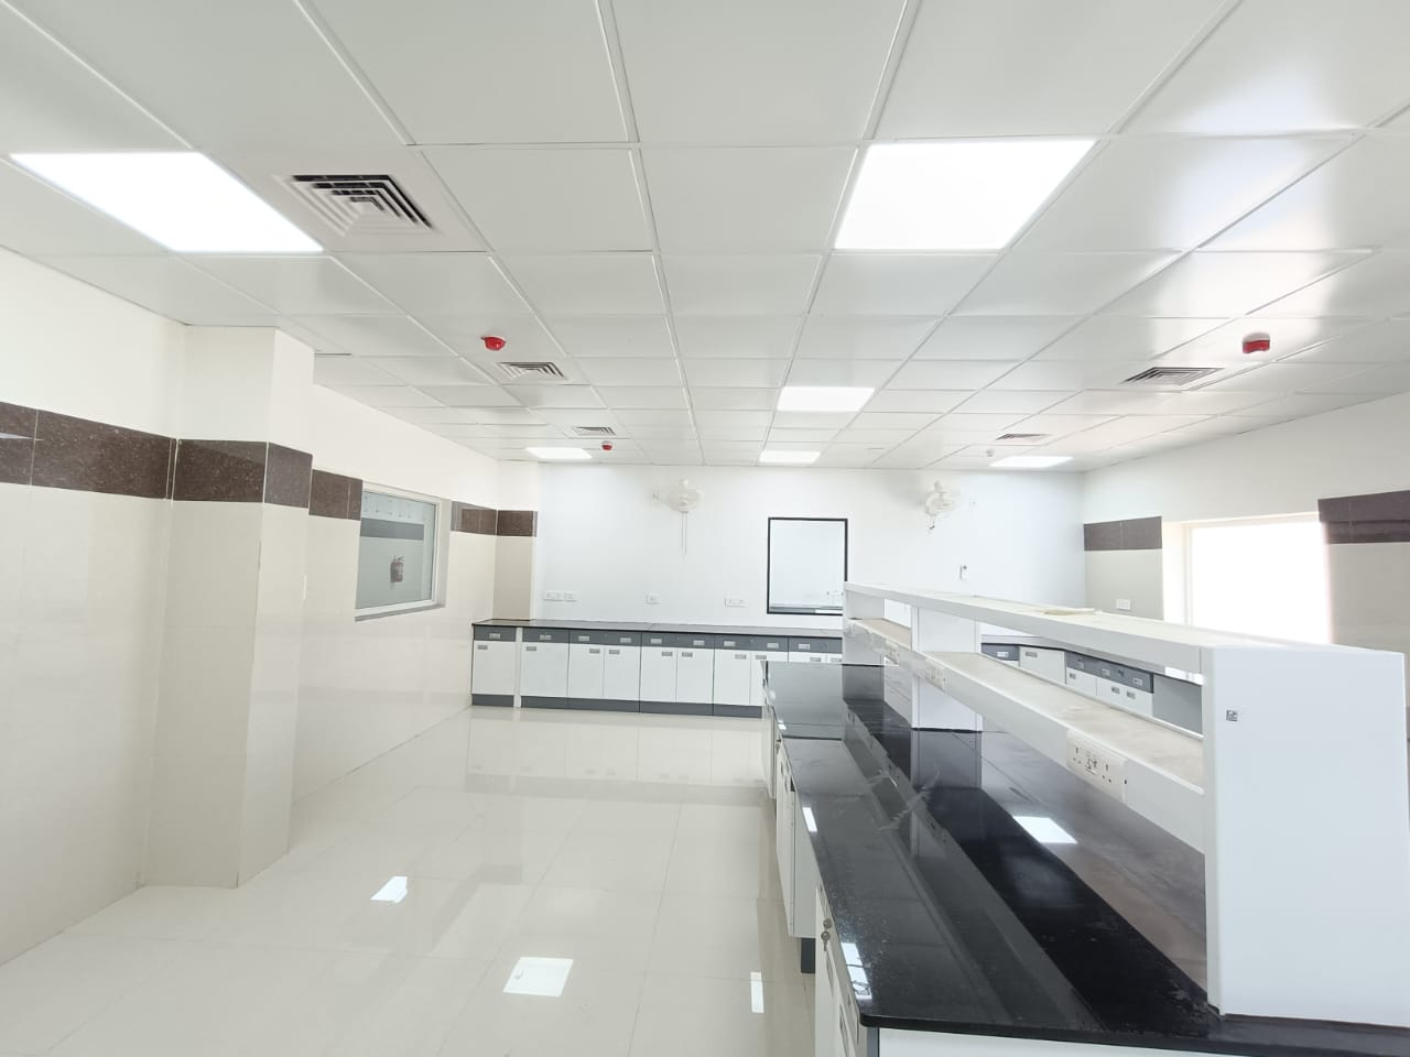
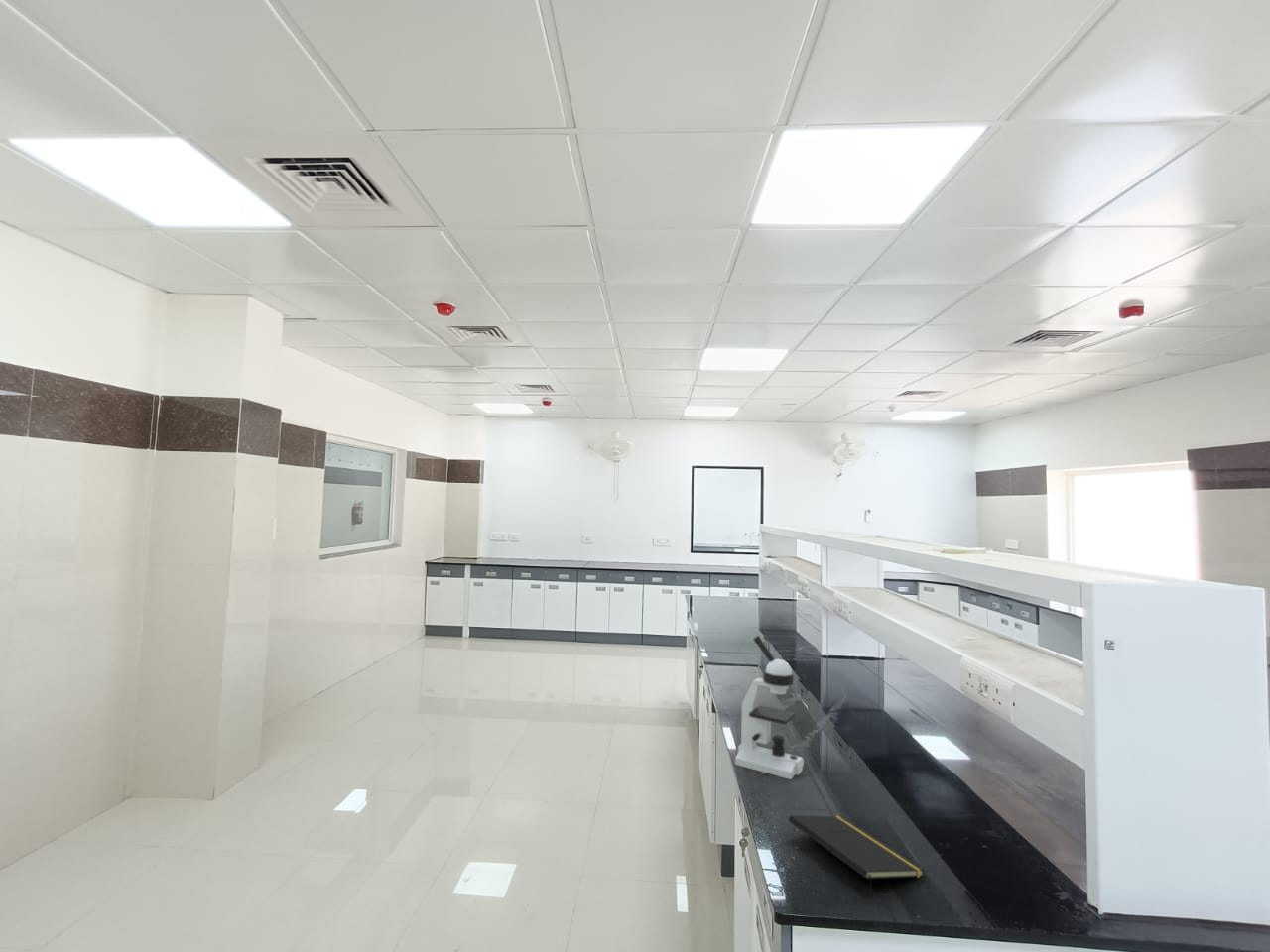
+ notepad (852, 844)
+ microscope (770, 707)
